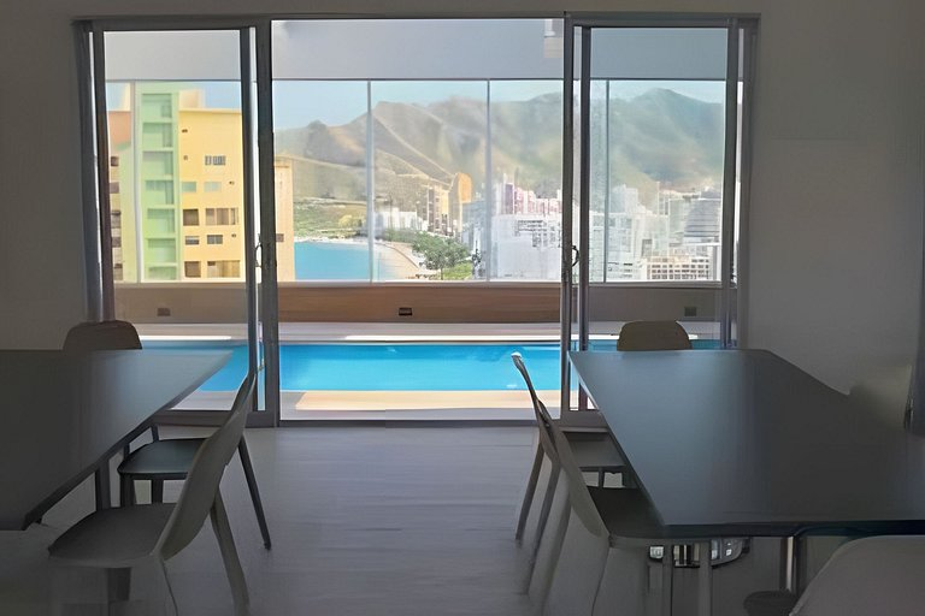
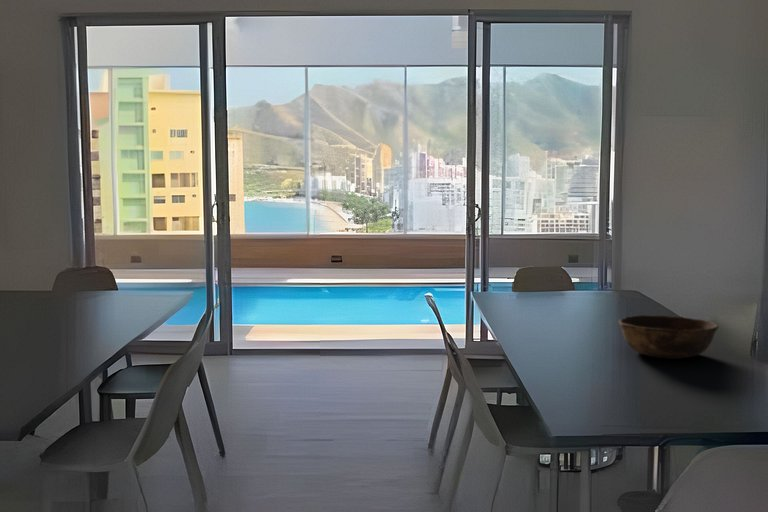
+ bowl (666, 338)
